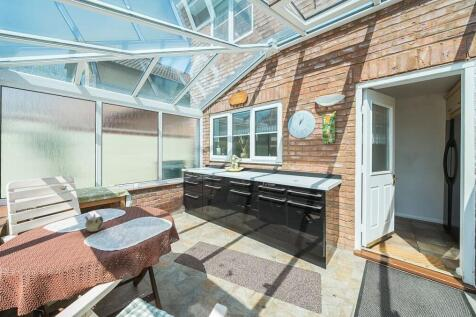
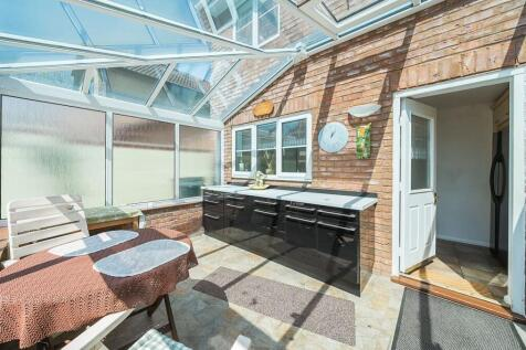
- teapot (93, 222)
